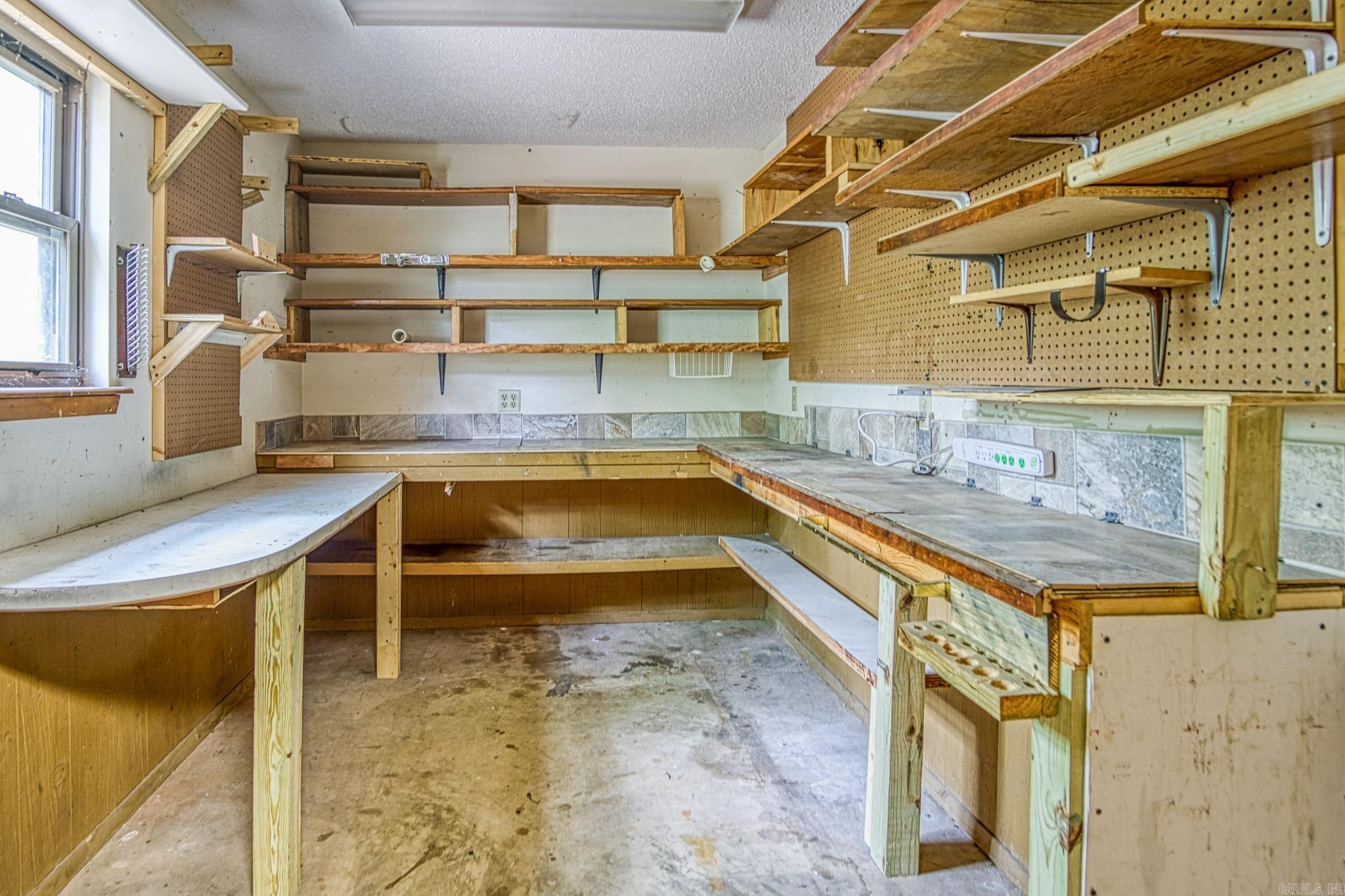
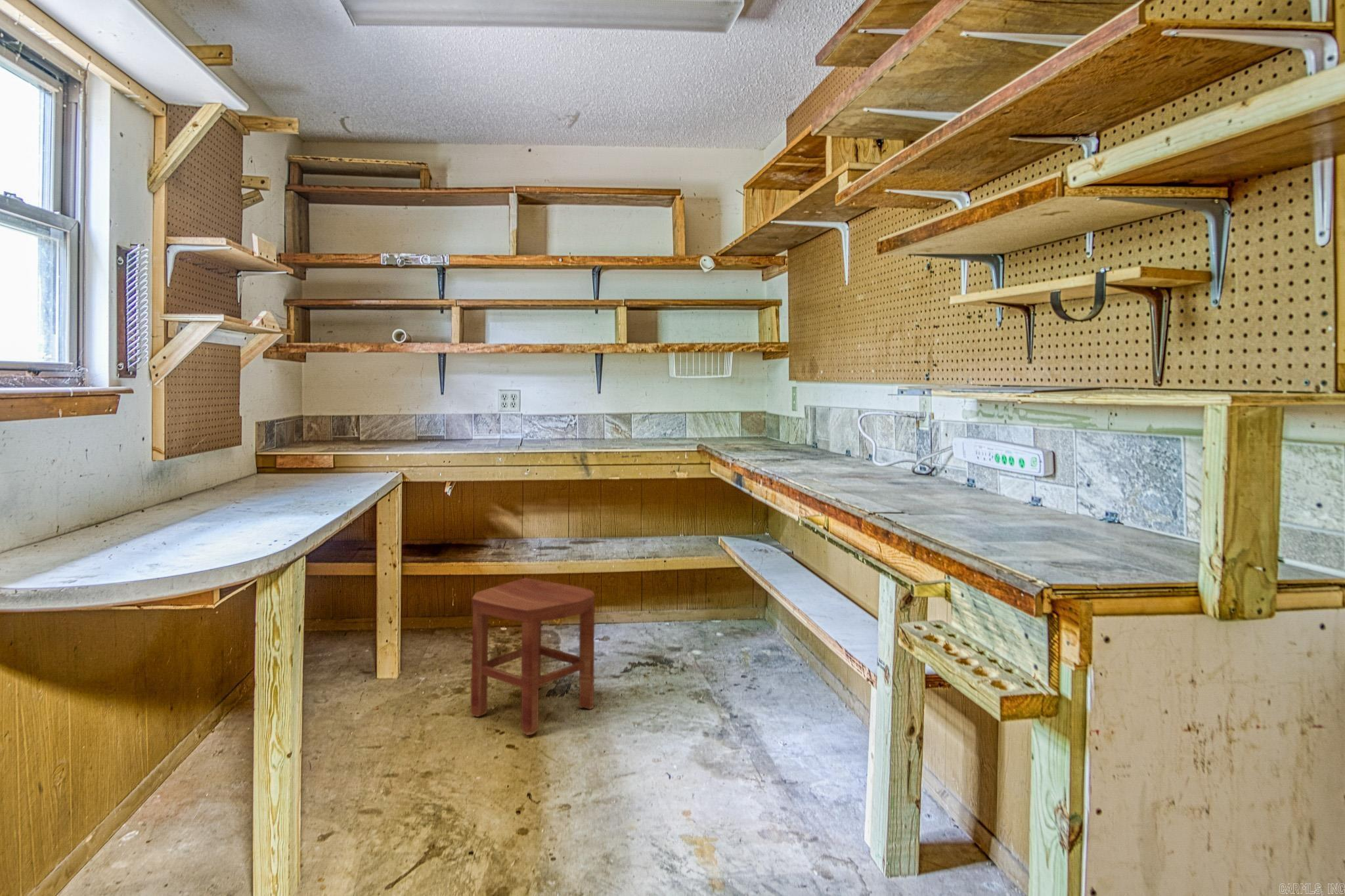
+ stool (532, 650)
